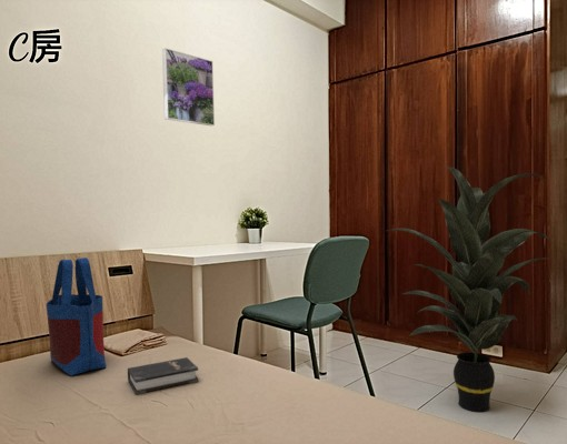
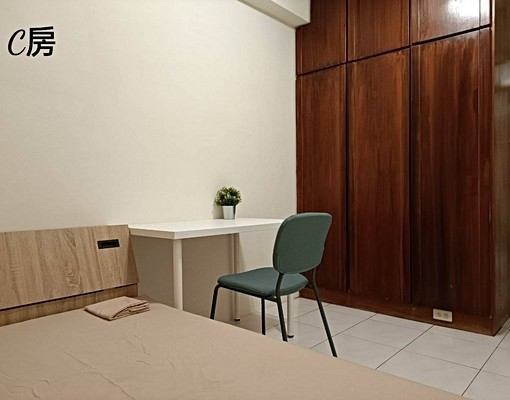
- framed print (189, 89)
- hardback book (162, 374)
- tote bag (74, 311)
- indoor plant (469, 284)
